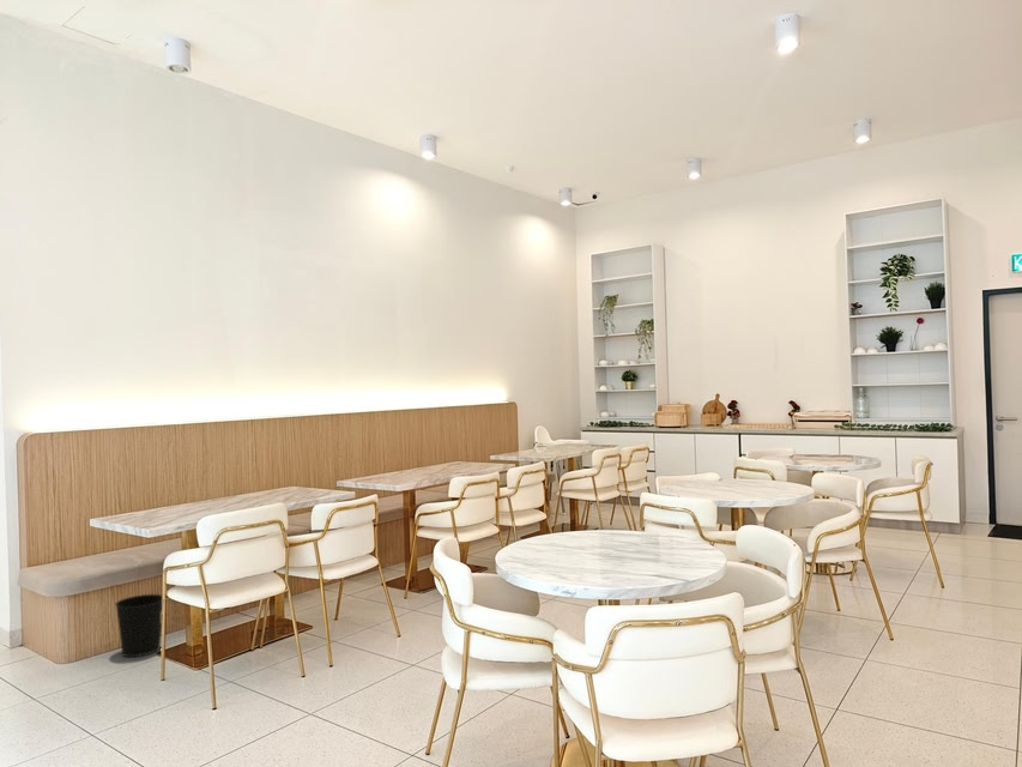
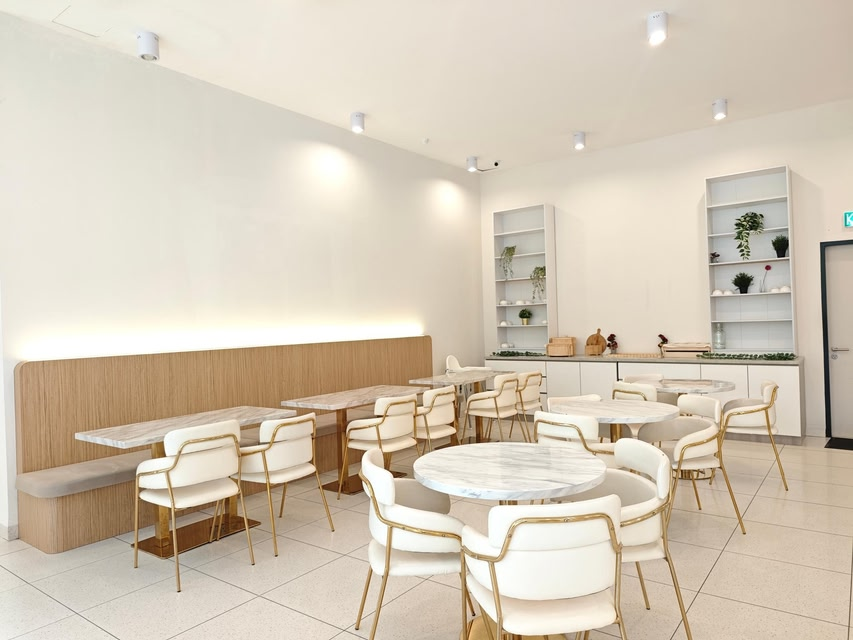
- wastebasket (140, 626)
